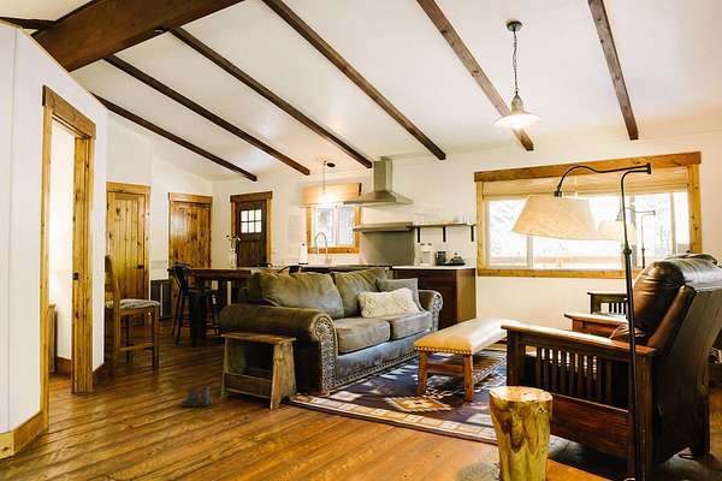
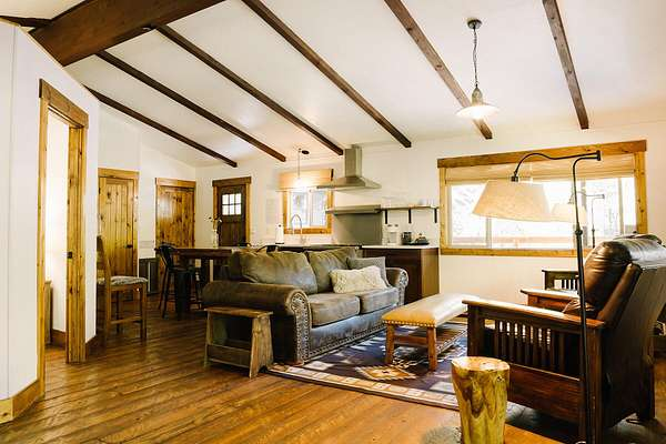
- boots (197, 396)
